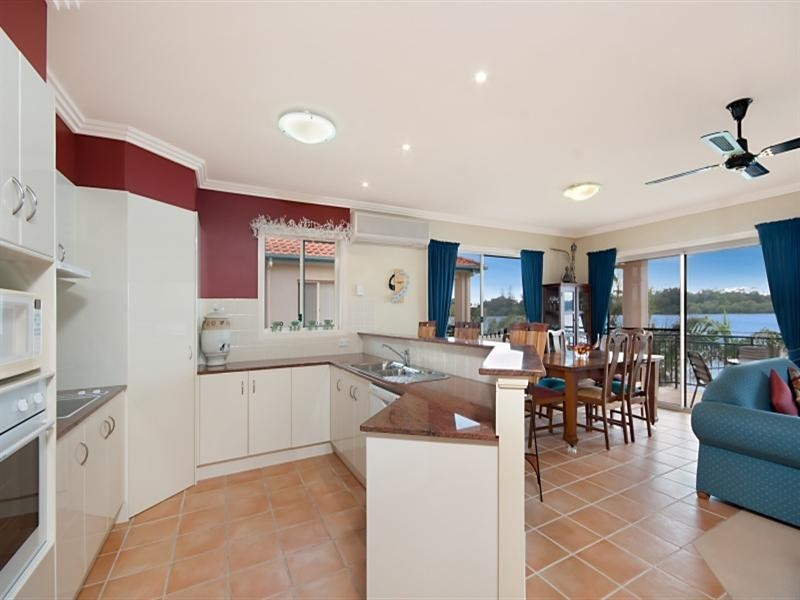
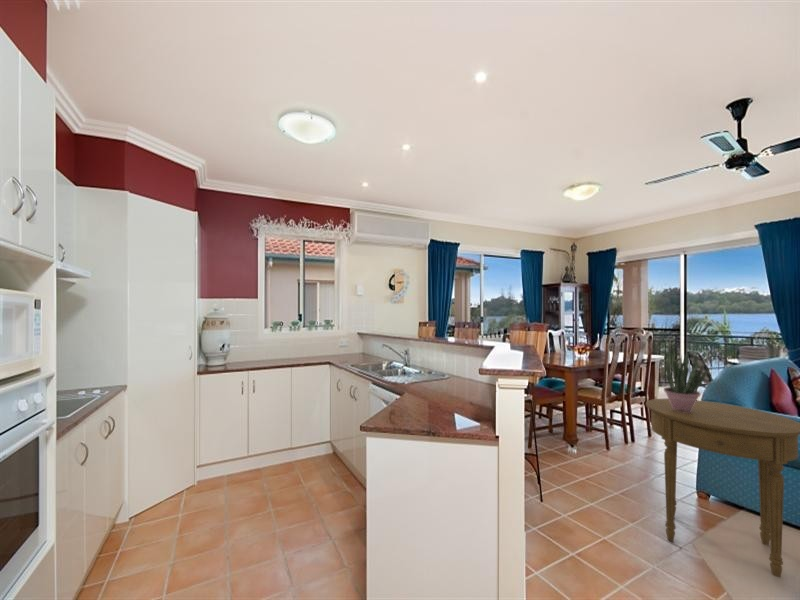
+ side table (720, 453)
+ potted plant (685, 381)
